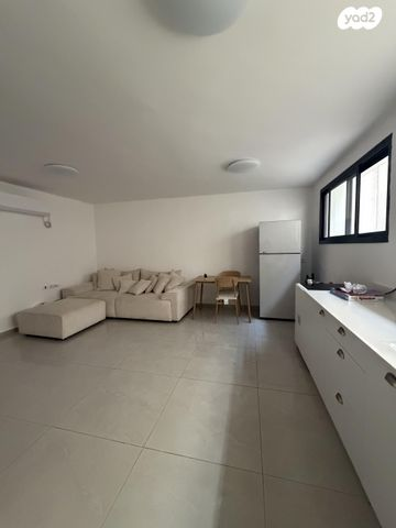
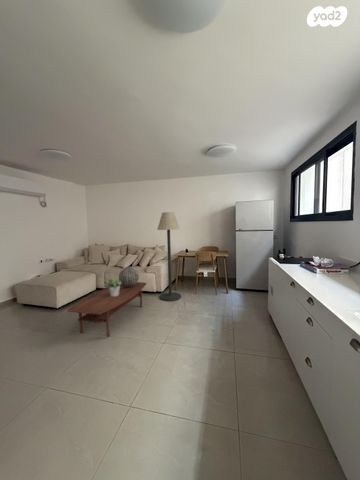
+ floor lamp (169, 255)
+ potted plant (112, 286)
+ decorative sphere (128, 277)
+ coffee table (114, 306)
